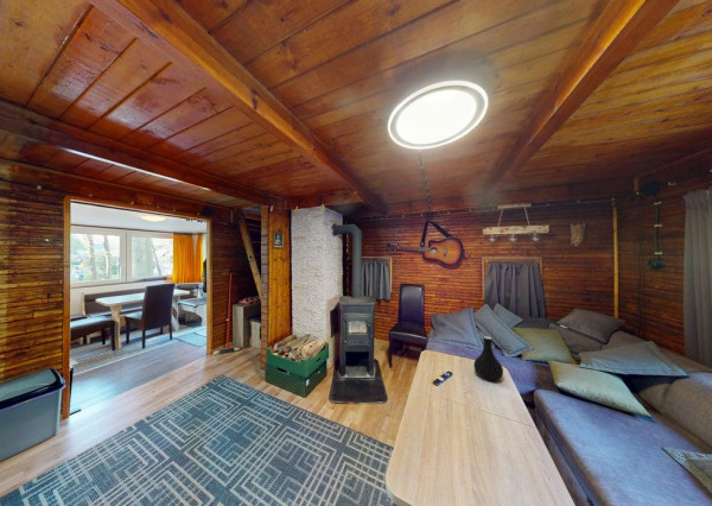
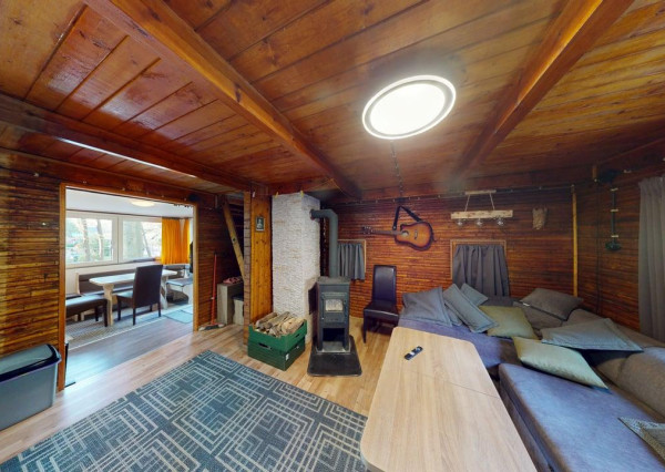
- vase (488, 356)
